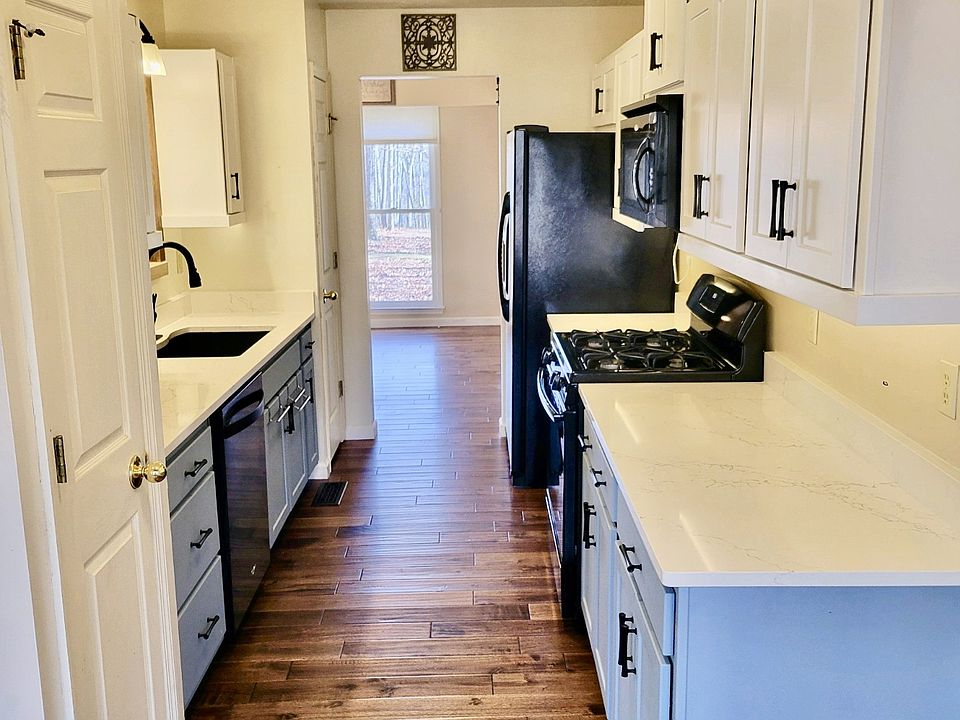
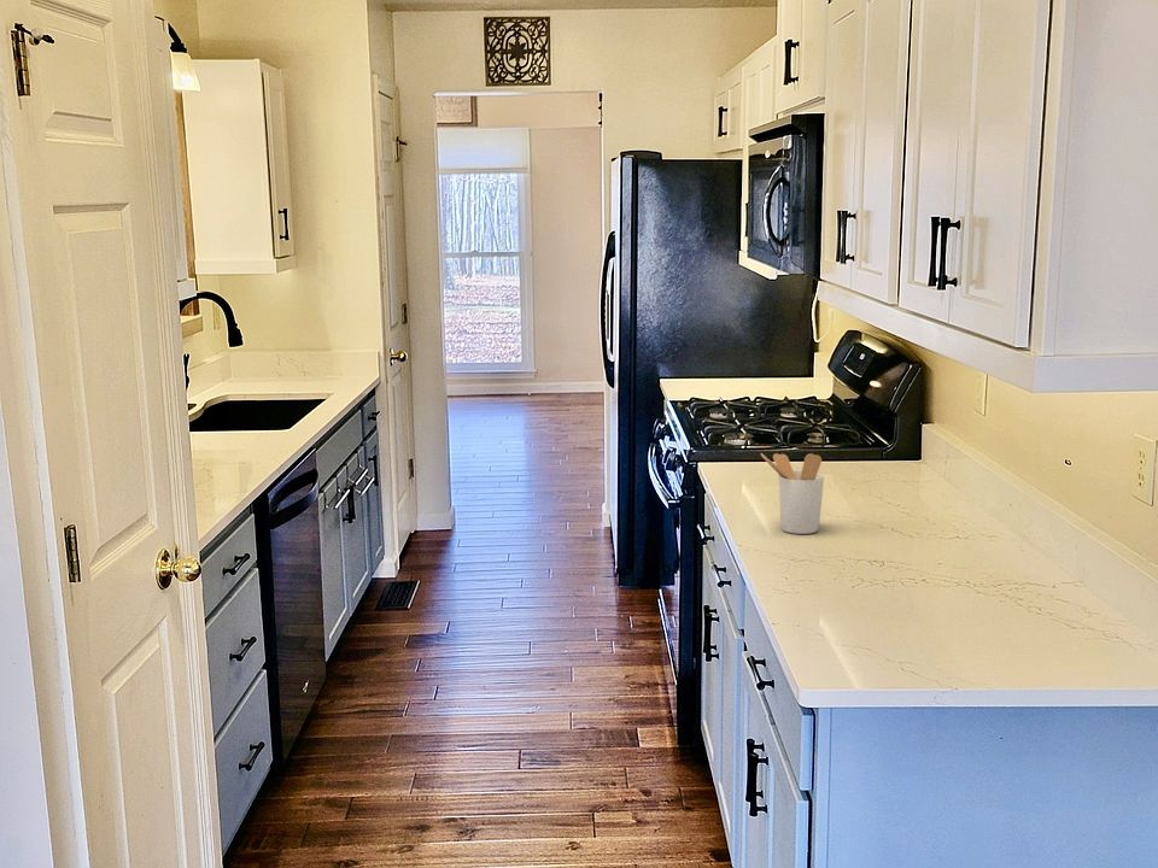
+ utensil holder (790, 489)
